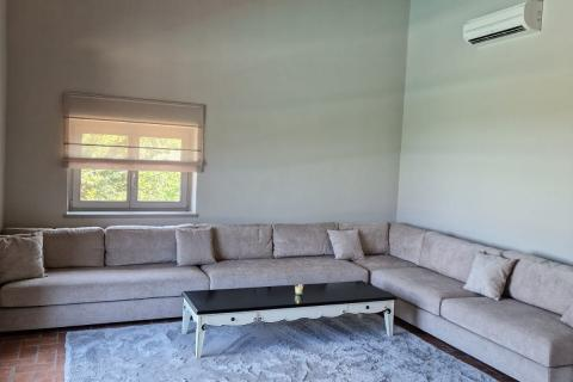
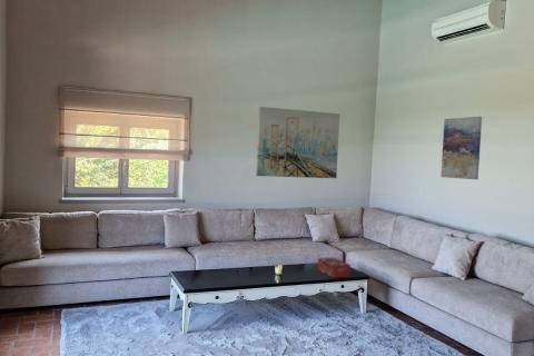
+ wall art (459, 148)
+ wall art (298, 144)
+ tissue box (333, 267)
